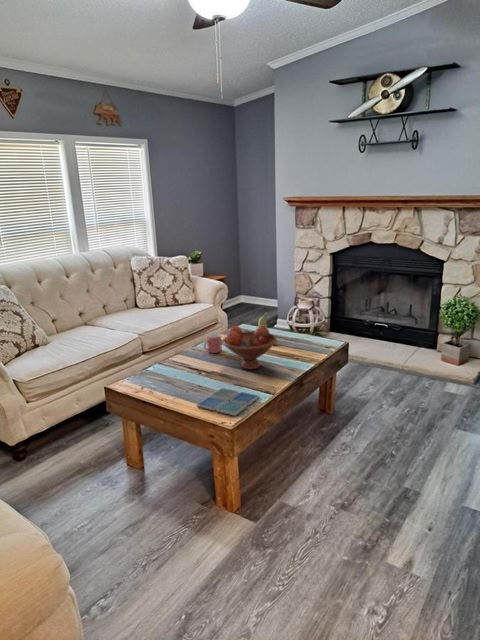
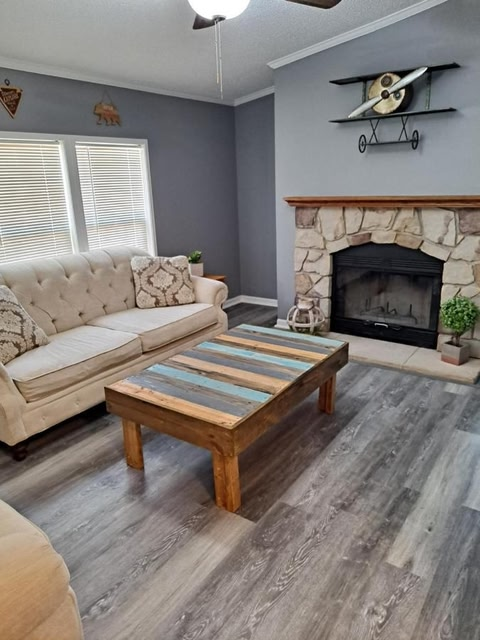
- mug (212, 343)
- banana (266, 326)
- fruit bowl (249, 347)
- drink coaster (228, 400)
